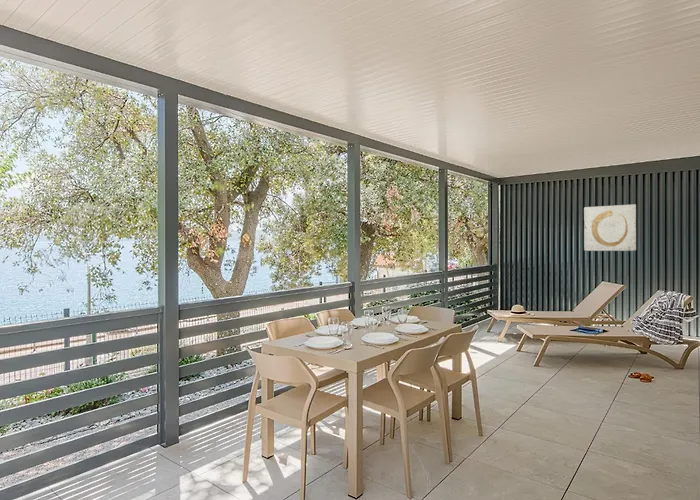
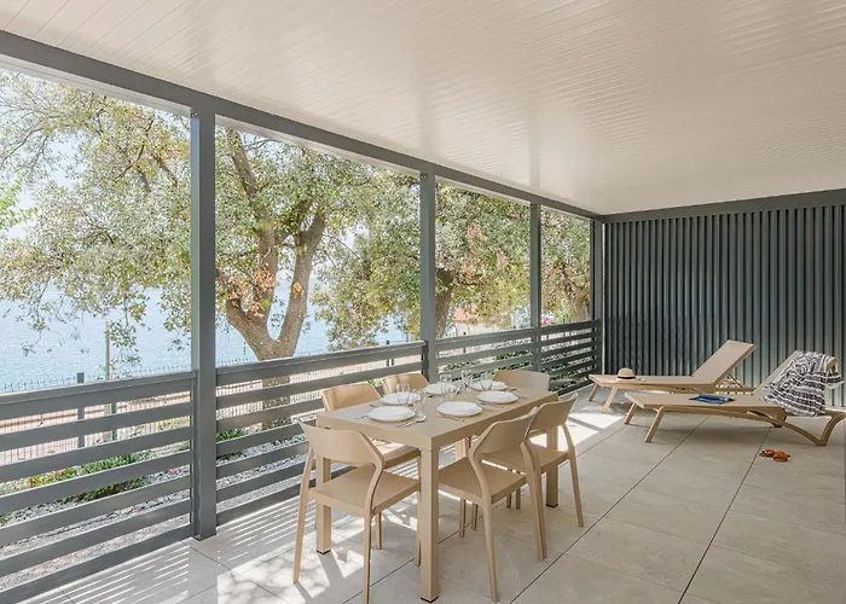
- wall art (609, 228)
